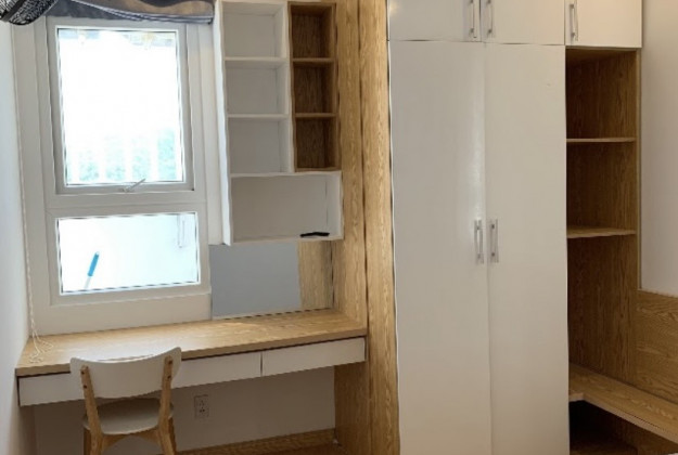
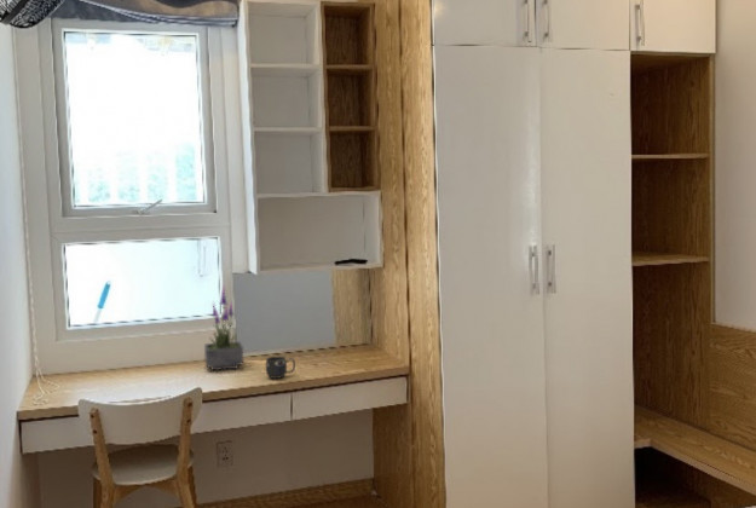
+ potted plant (221, 327)
+ mug (281, 366)
